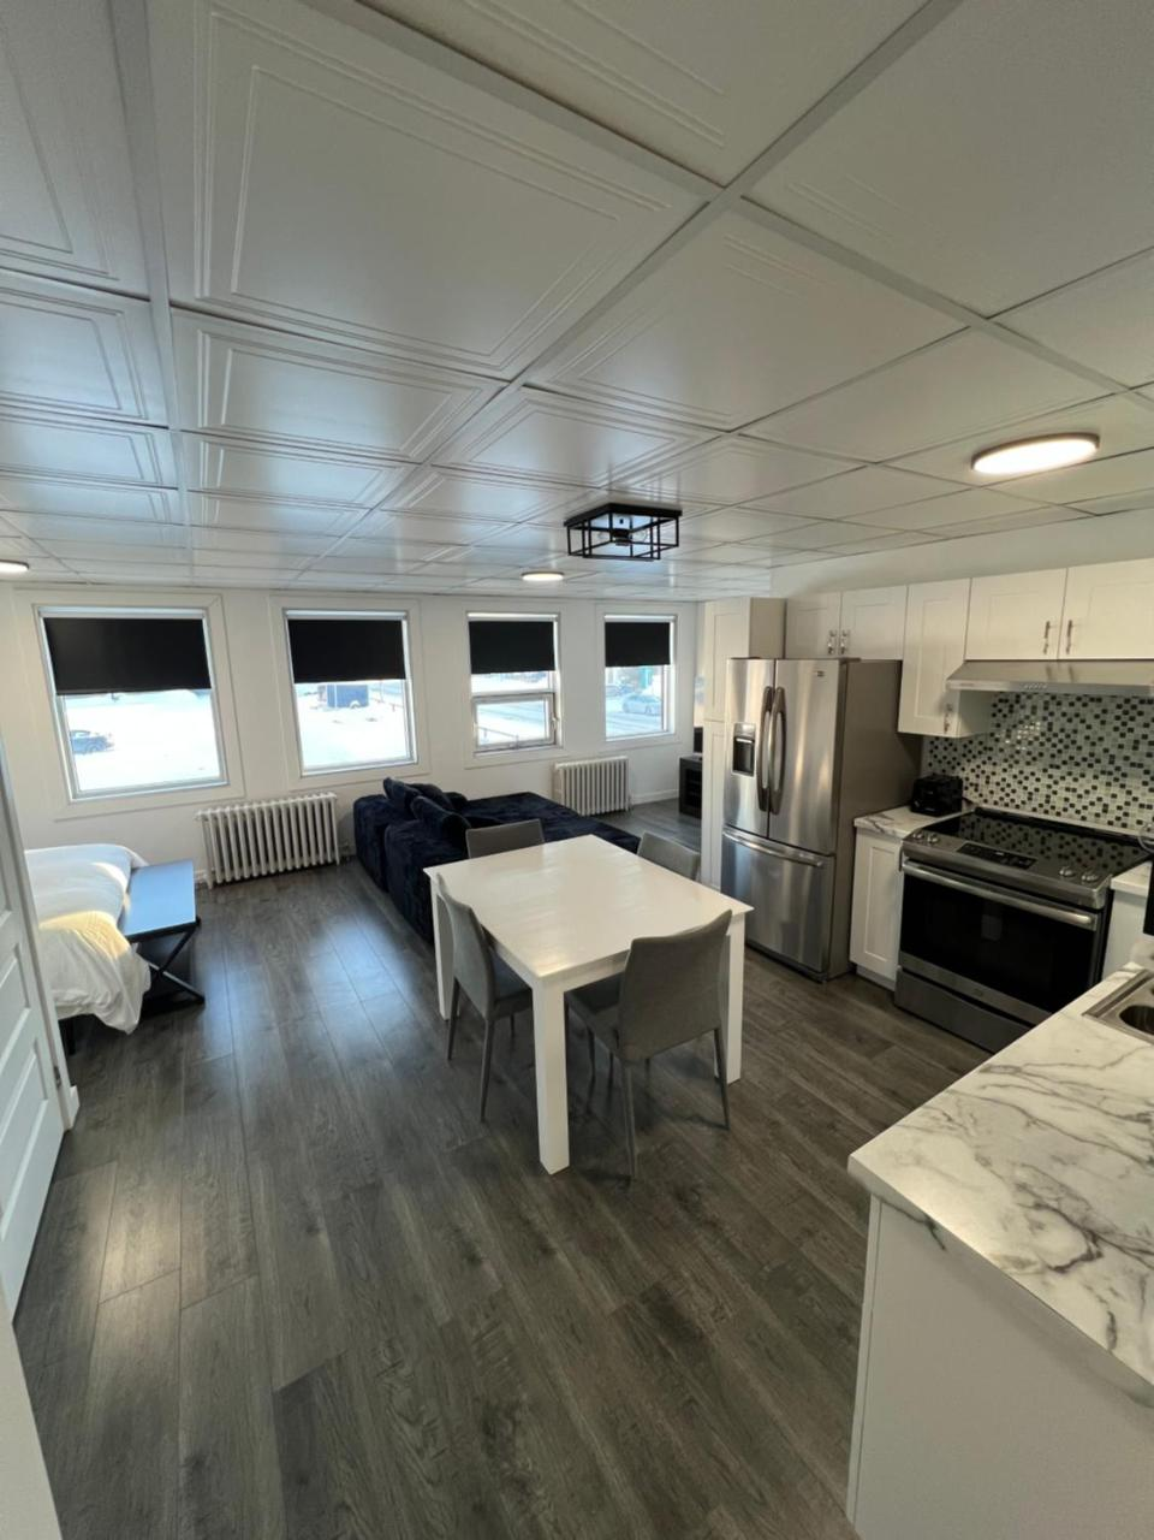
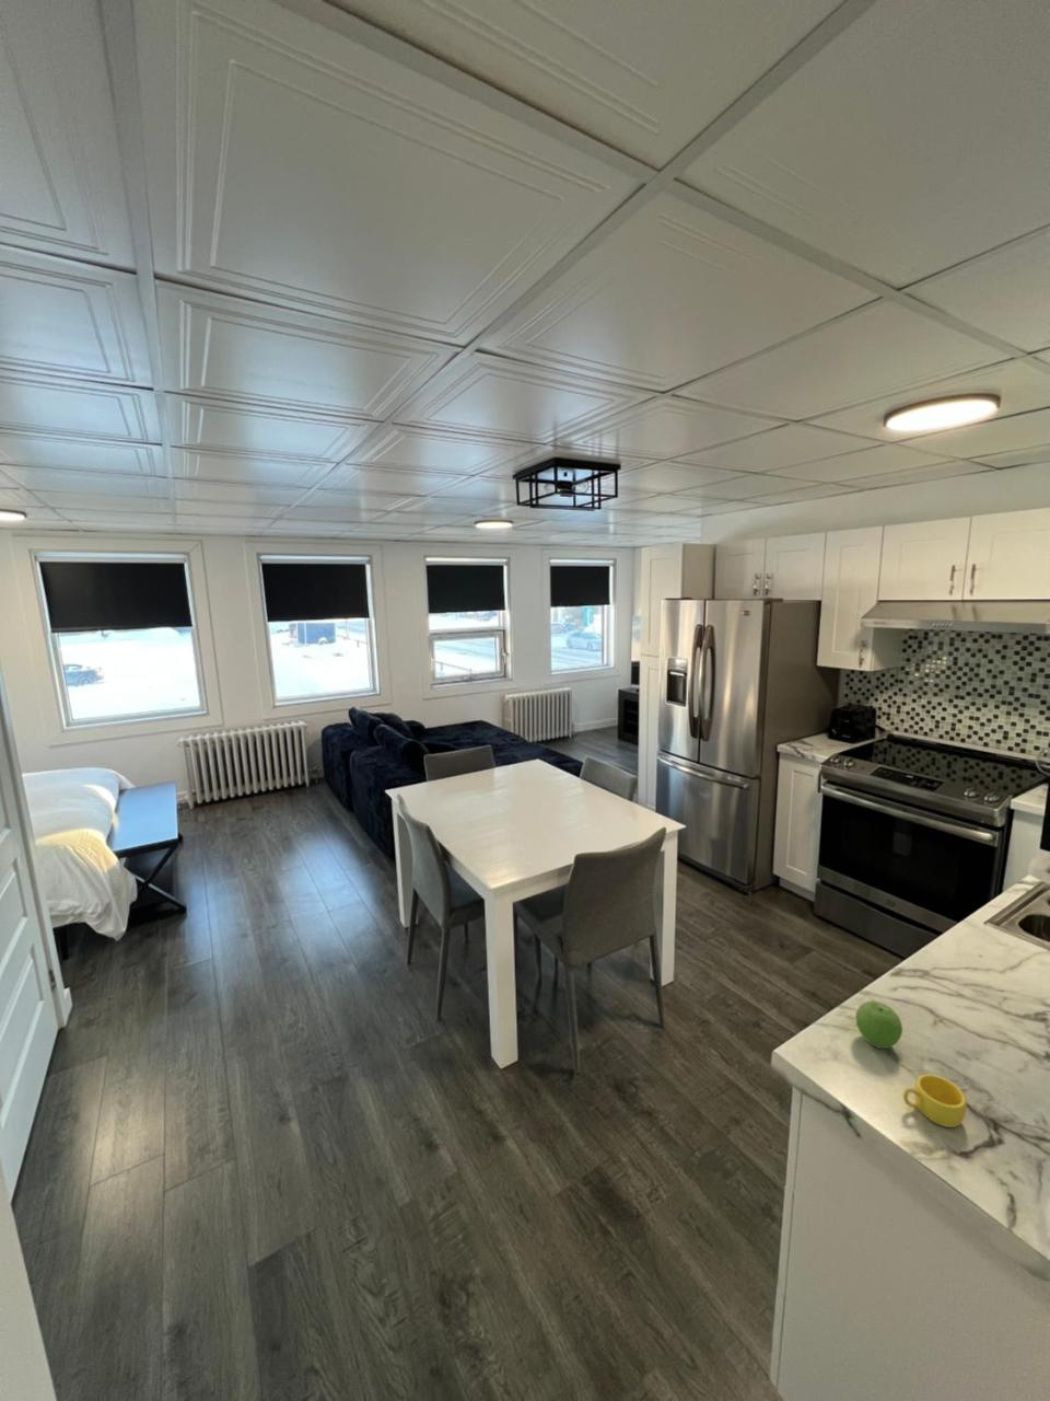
+ cup (932, 1100)
+ fruit (878, 1025)
